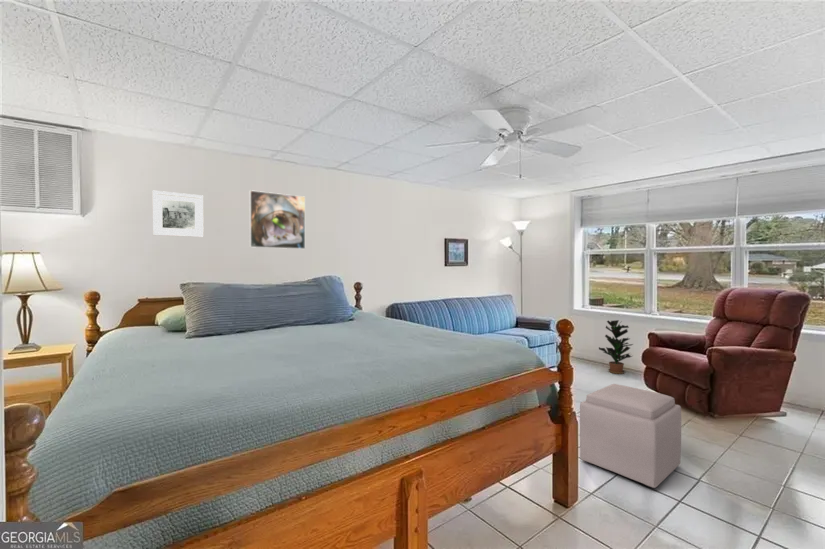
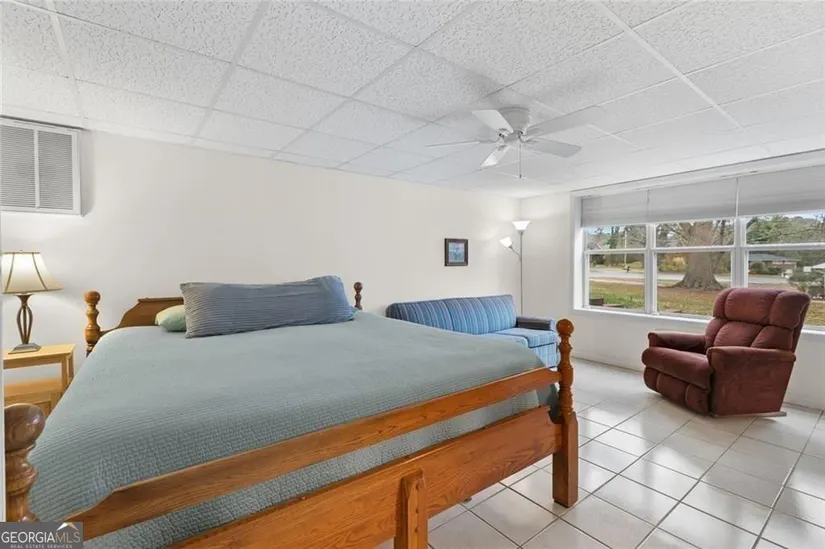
- ottoman (629, 428)
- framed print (178, 214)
- potted plant (617, 346)
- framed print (278, 221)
